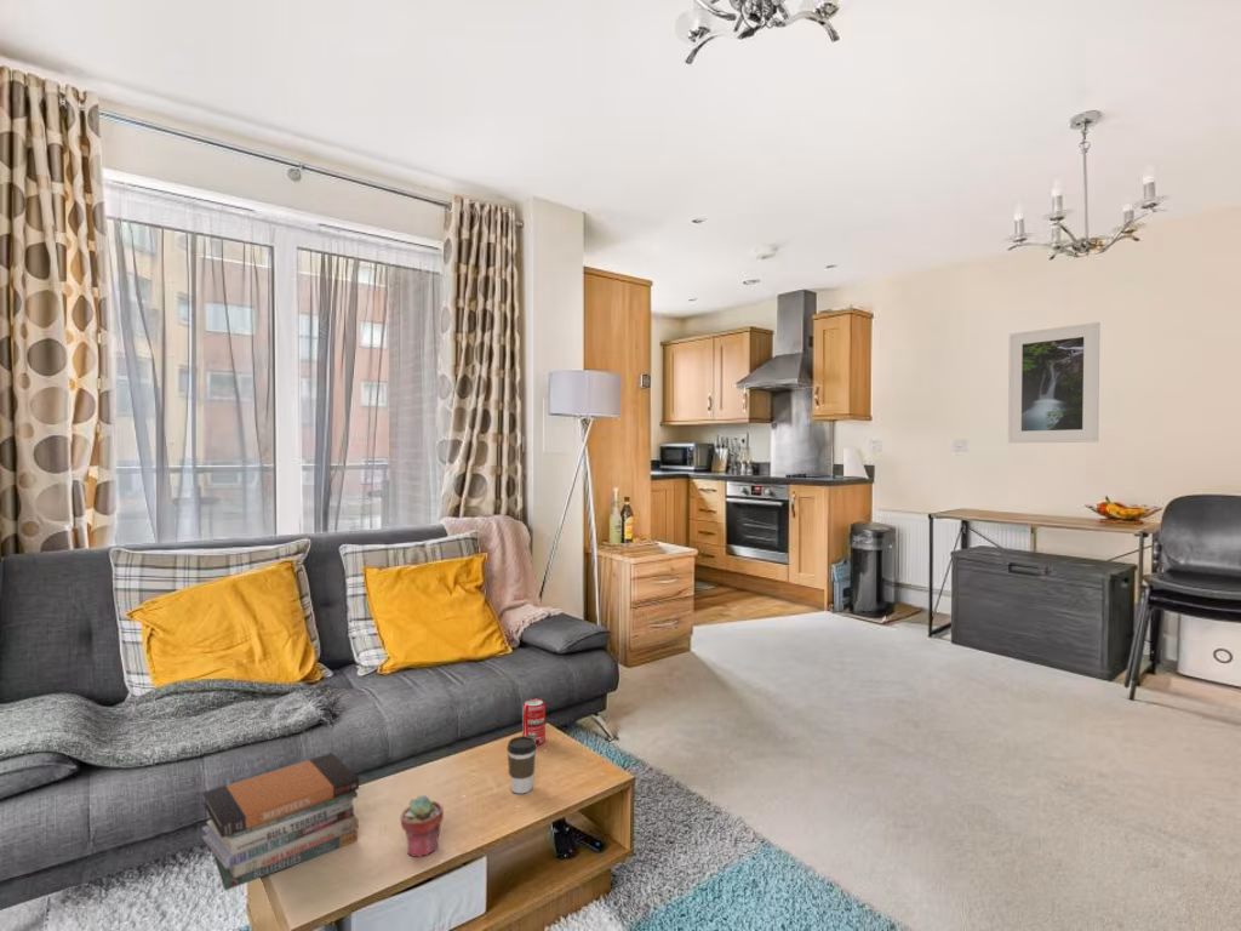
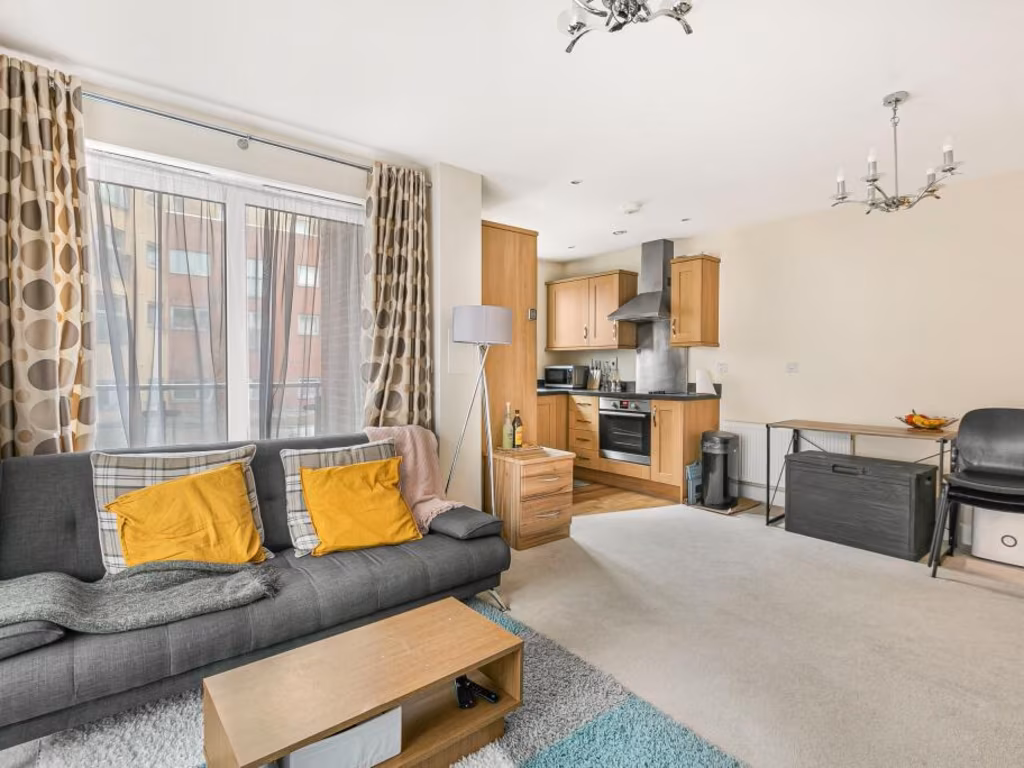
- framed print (1051, 385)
- book stack (282, 816)
- coffee cup (521, 764)
- beverage can (533, 721)
- potted succulent (422, 822)
